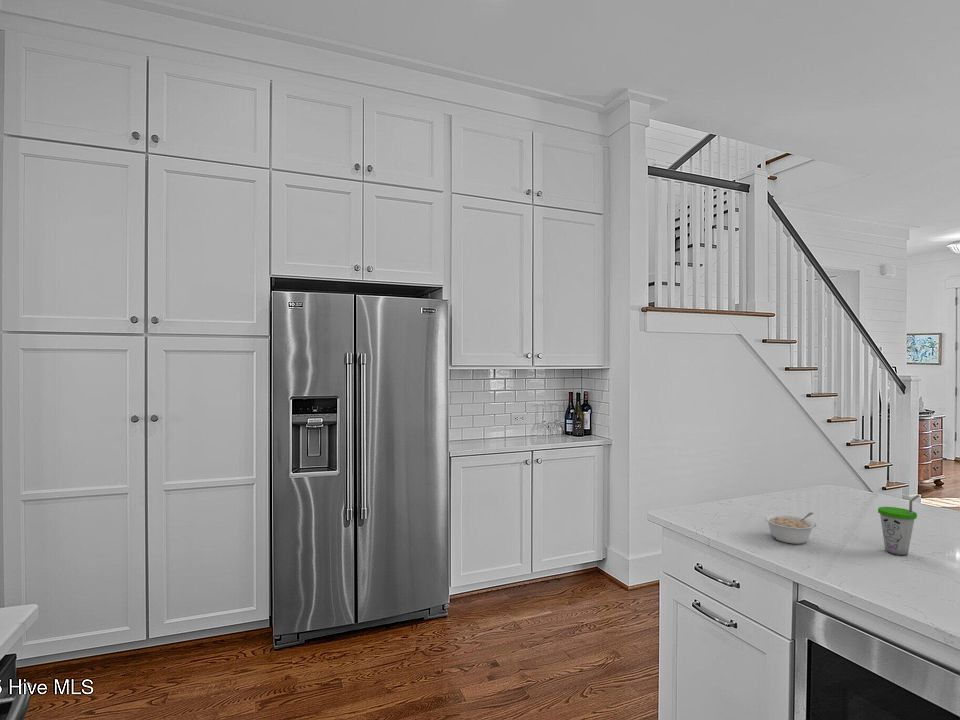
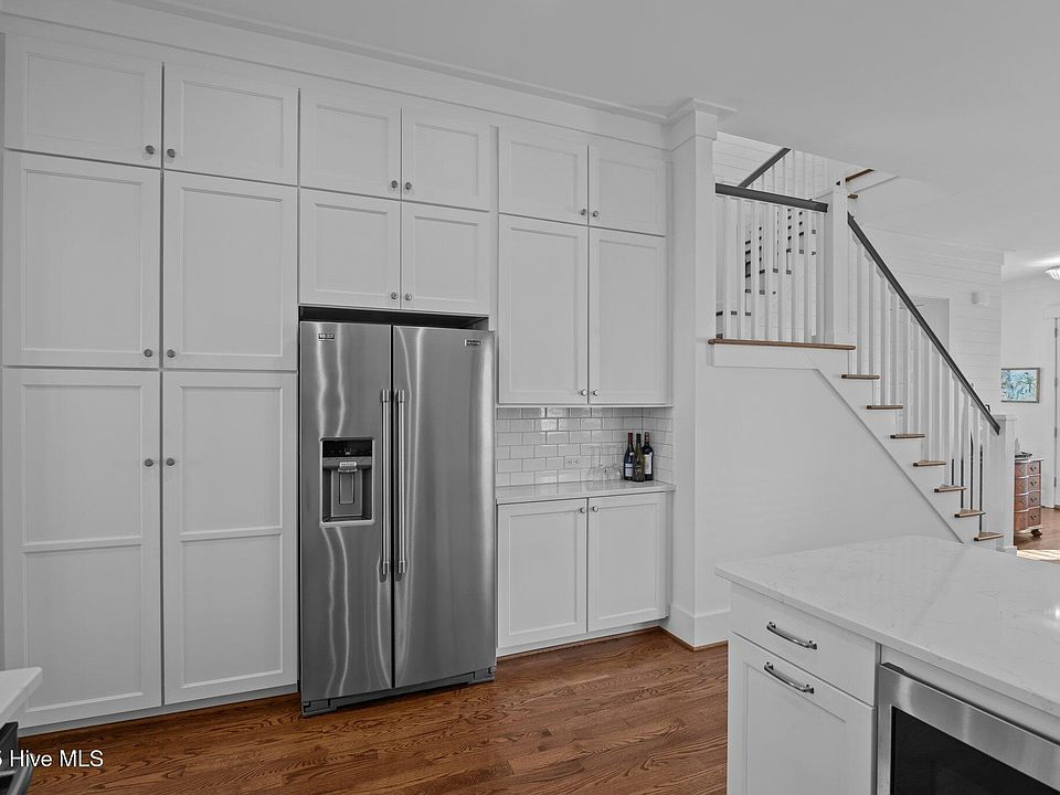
- legume (789, 527)
- cup (897, 522)
